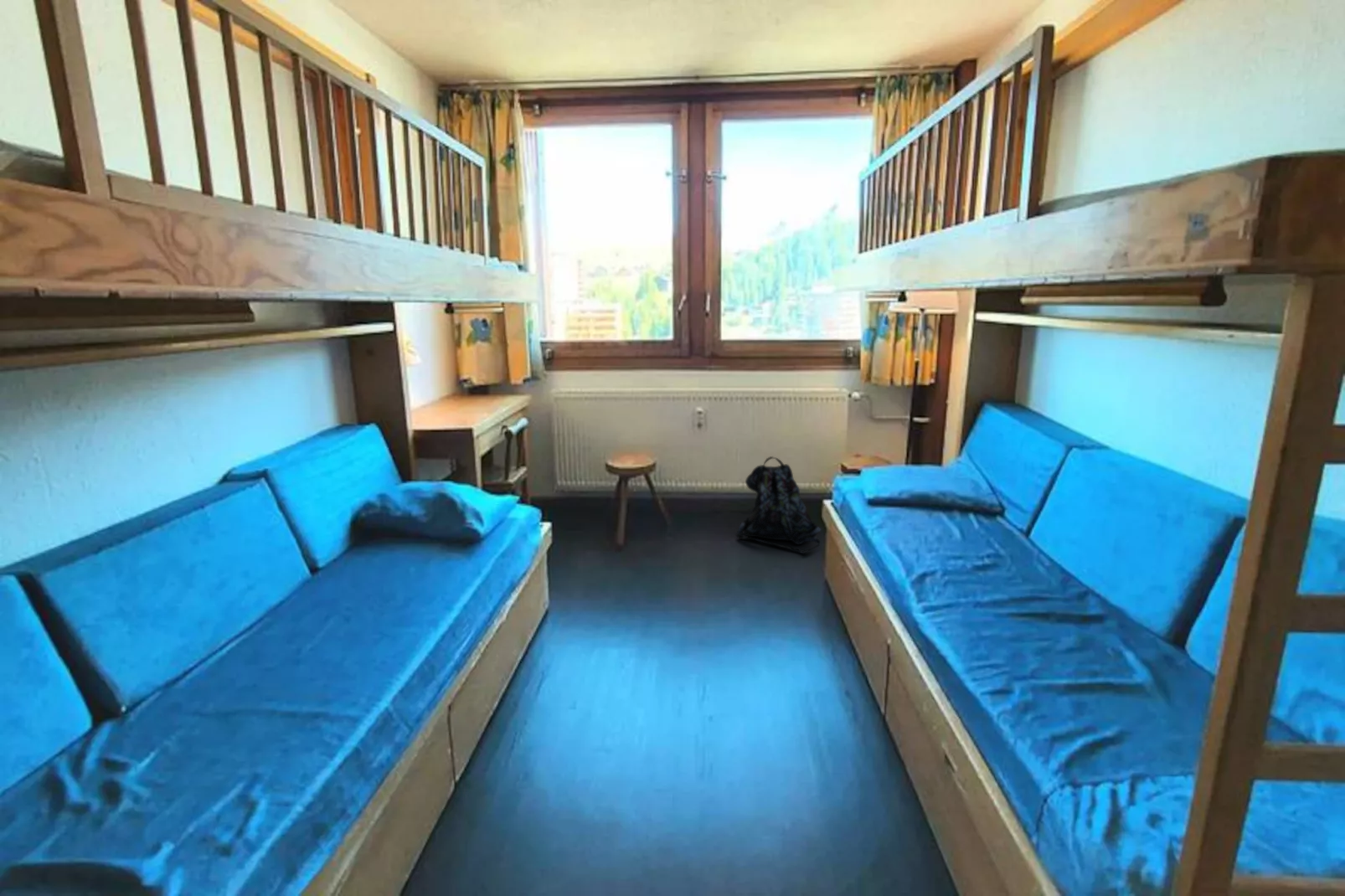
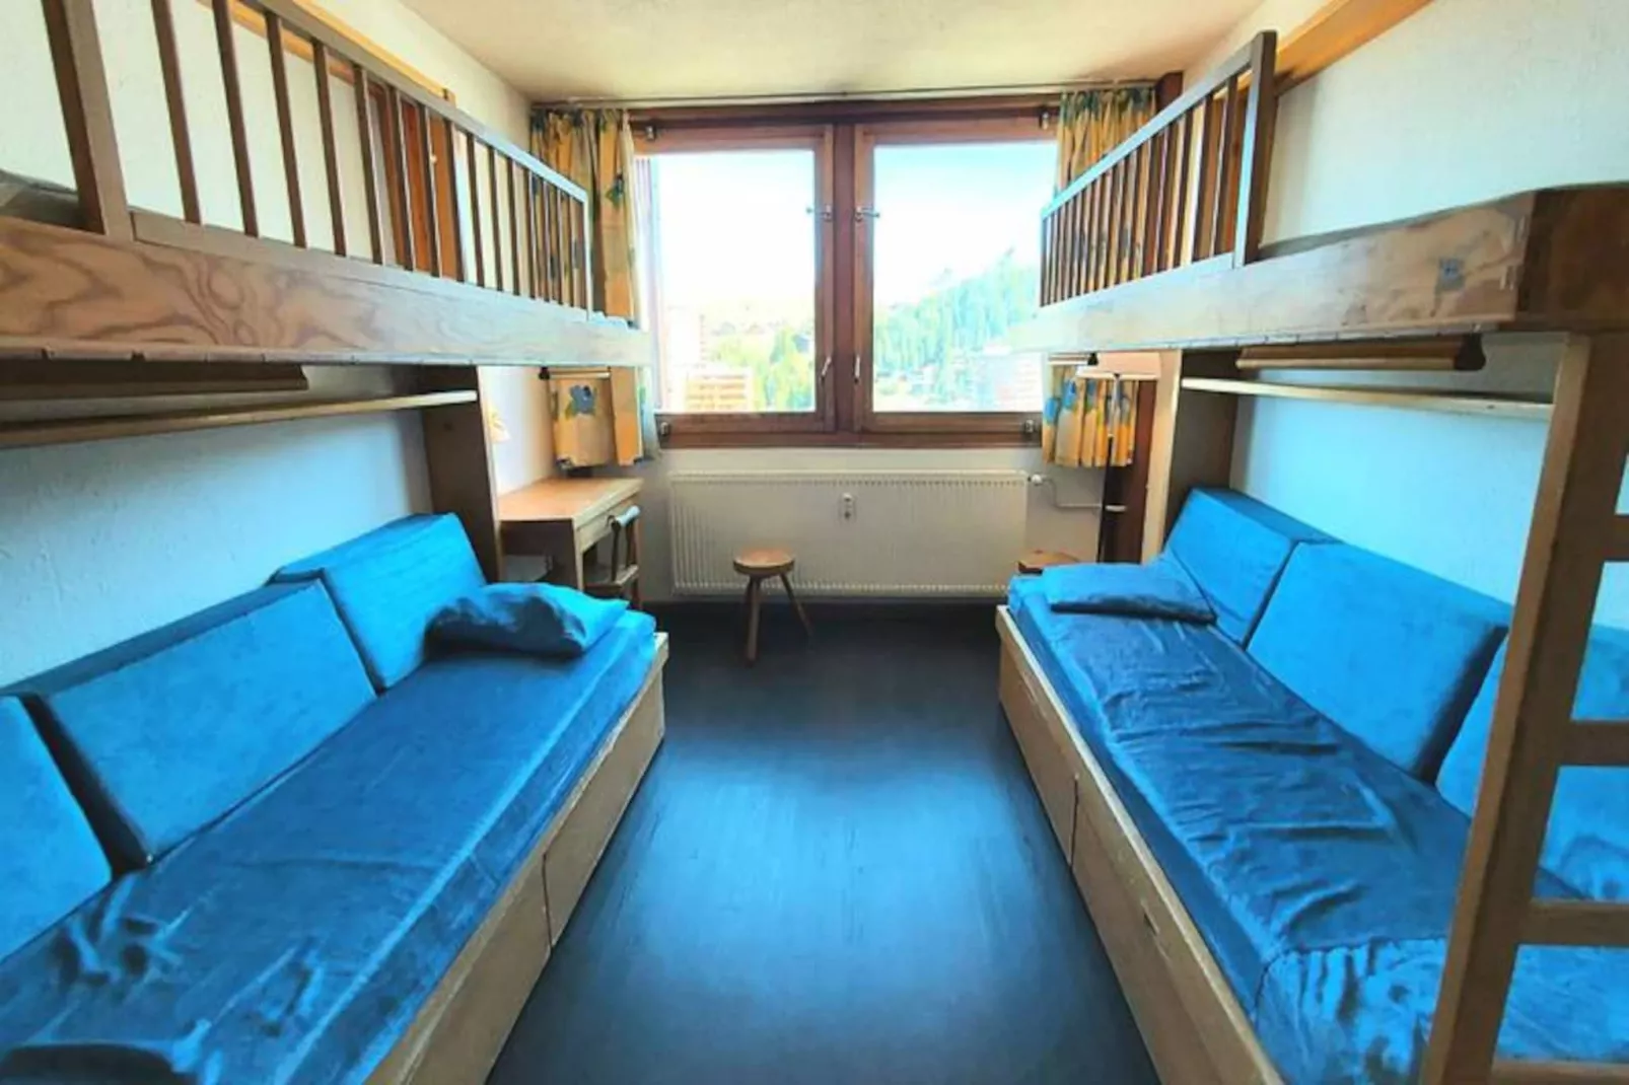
- backpack (776, 499)
